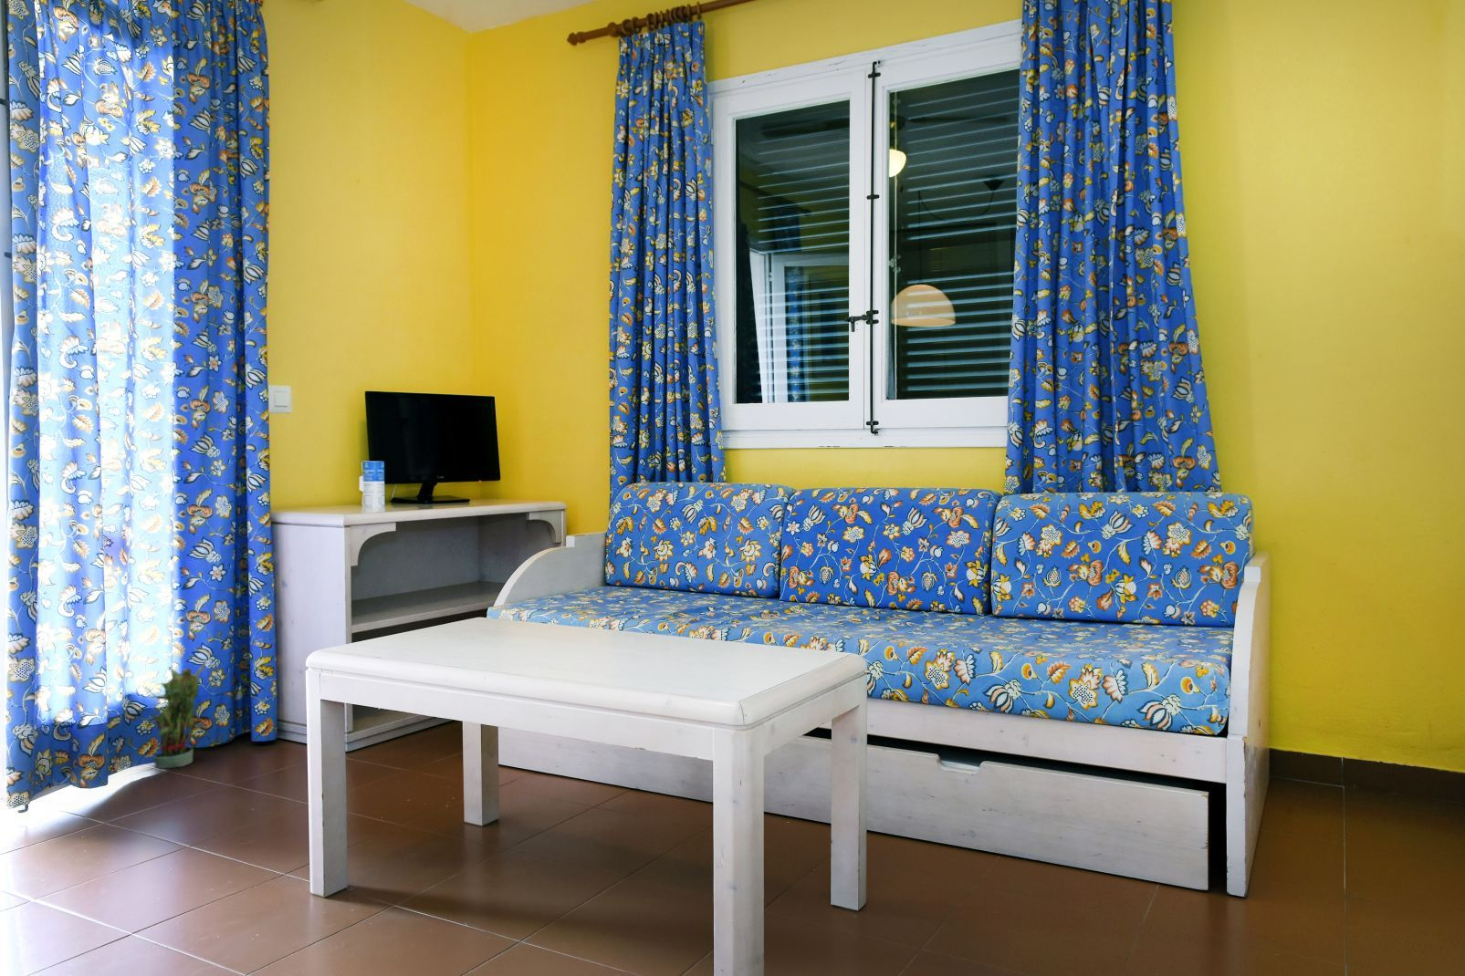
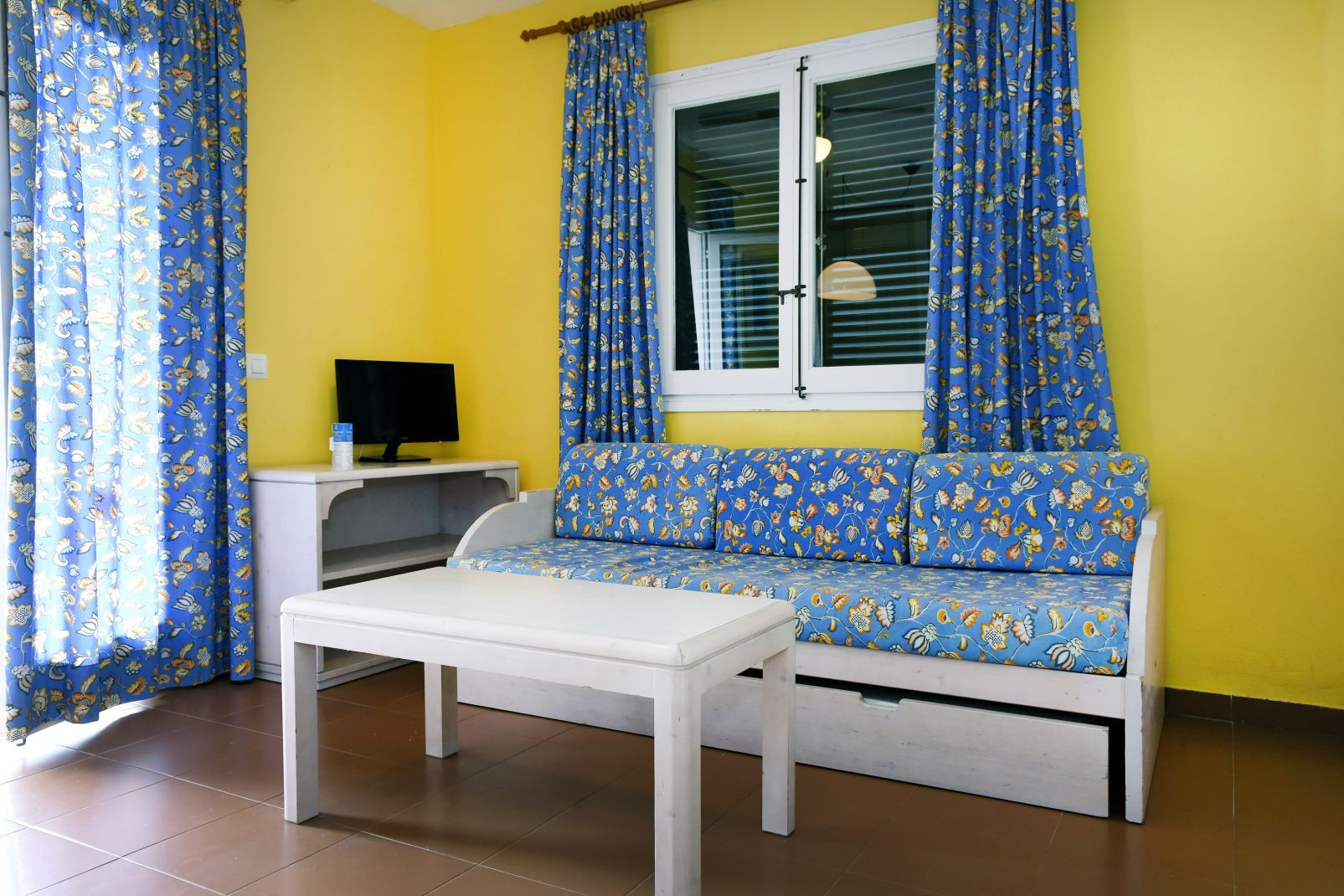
- potted plant (173, 715)
